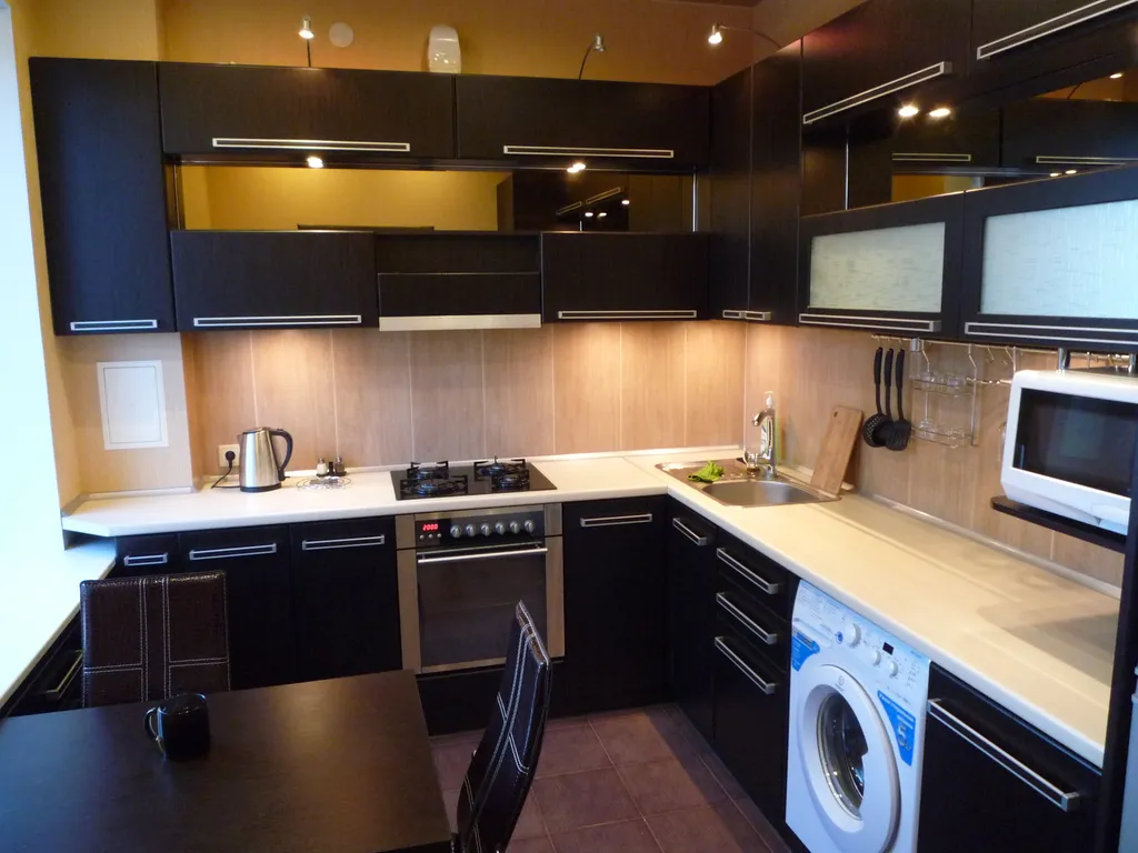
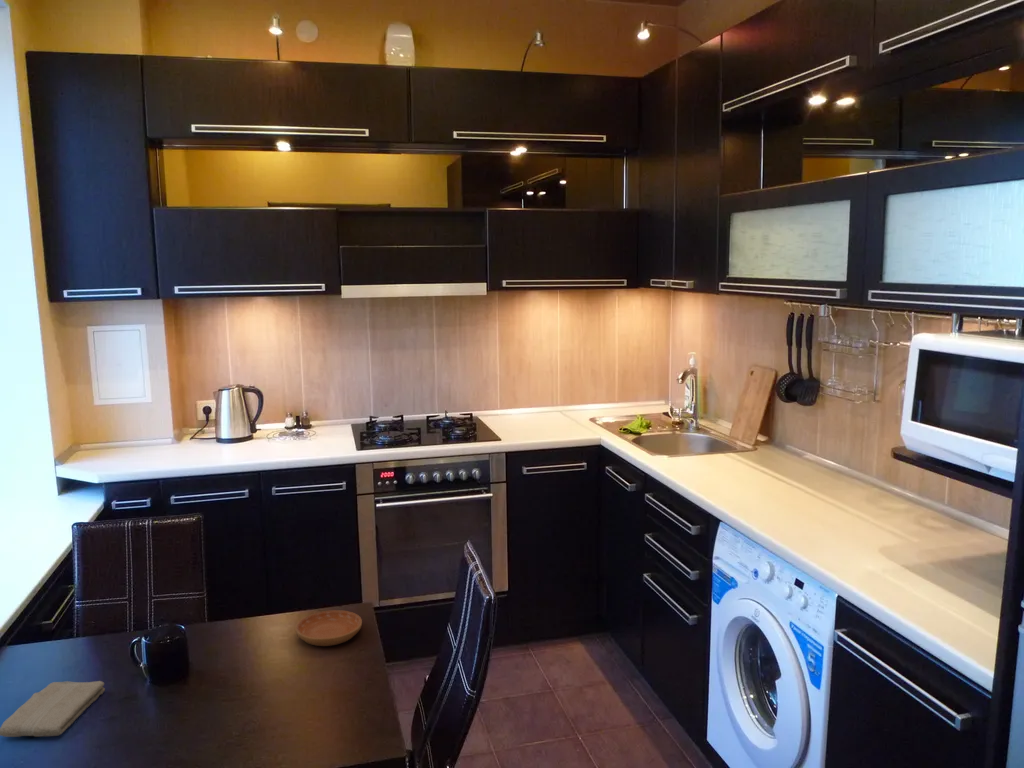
+ saucer (329, 629)
+ washcloth (55, 706)
